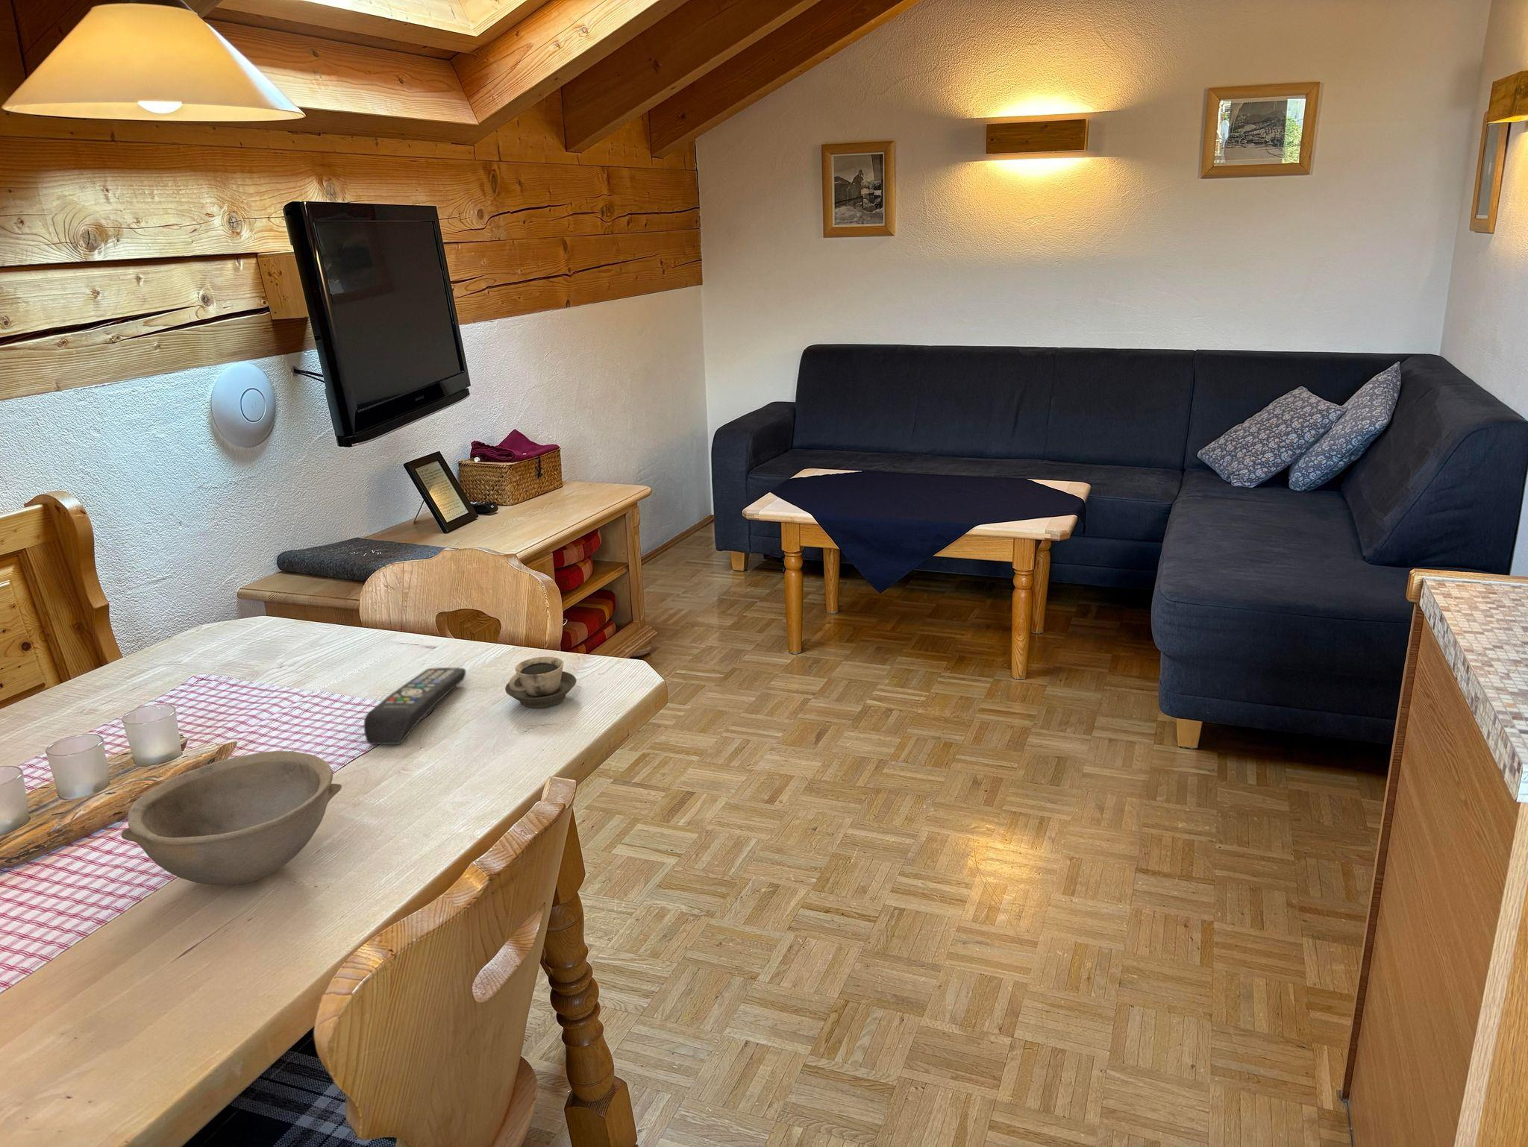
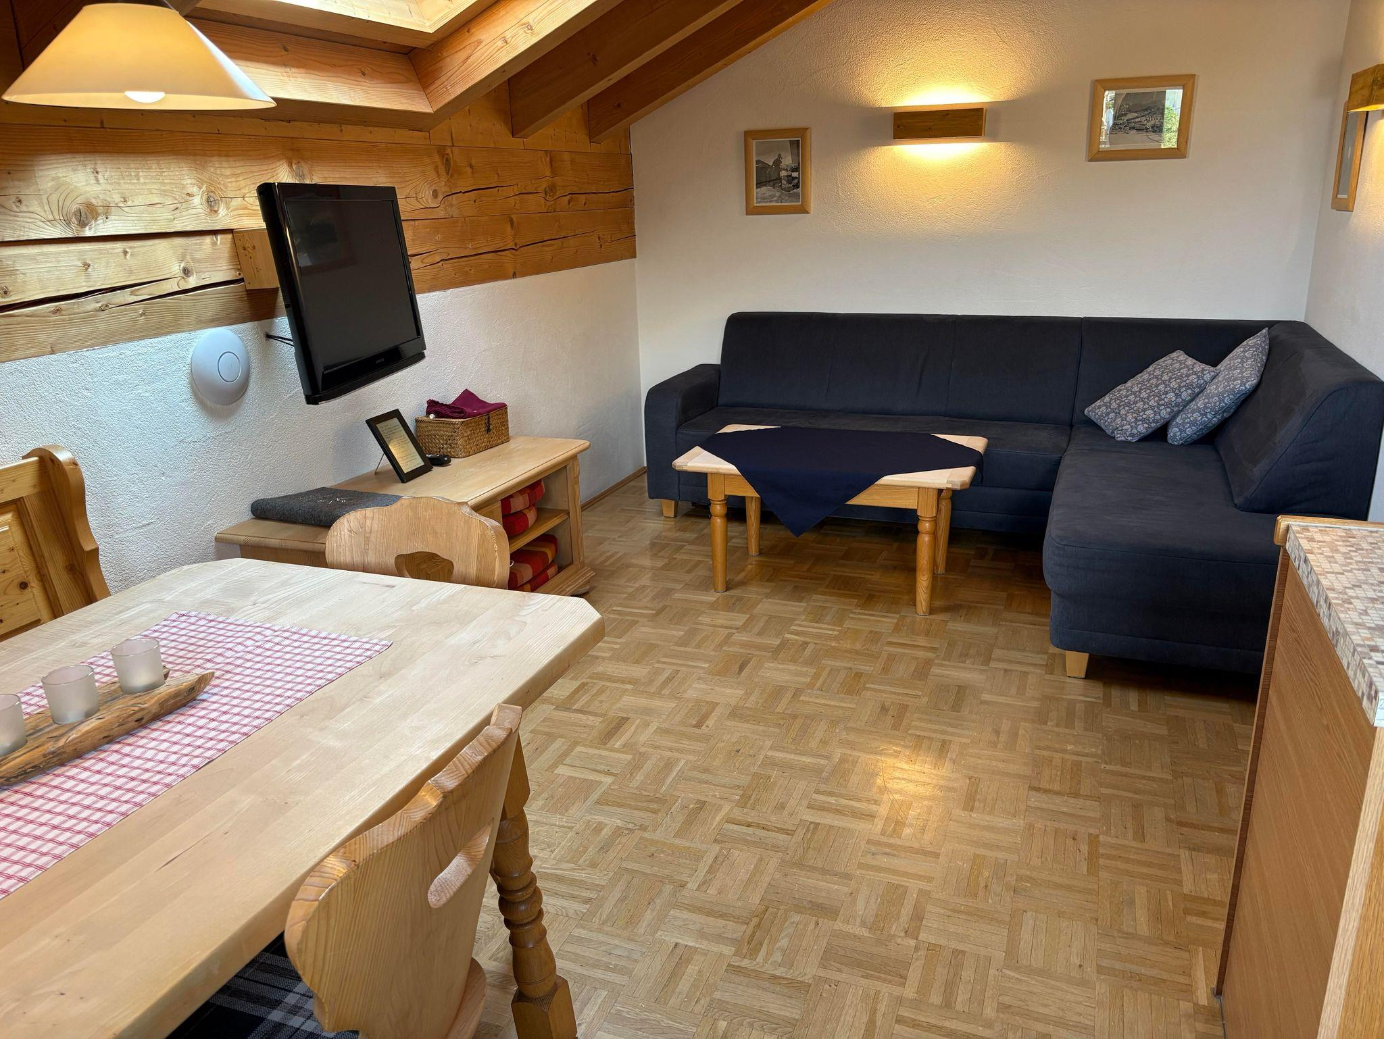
- bowl (240, 830)
- cup (540, 682)
- remote control (416, 699)
